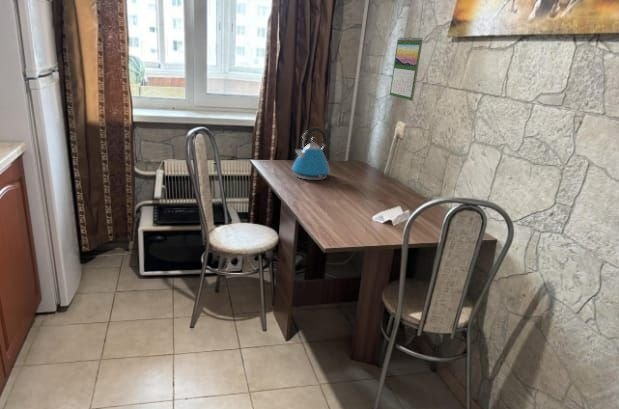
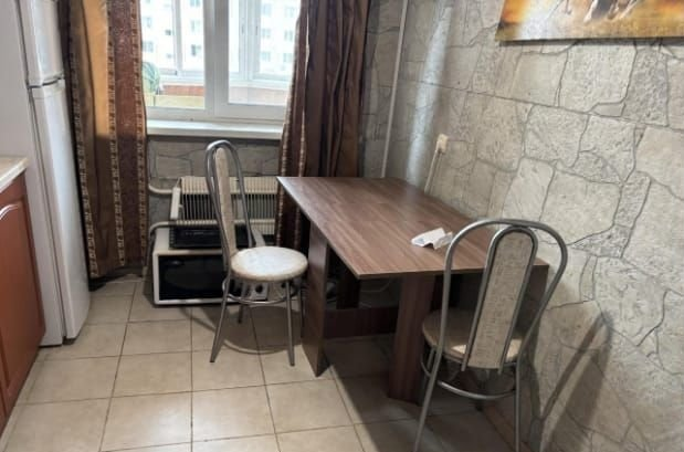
- kettle (313, 151)
- calendar (405, 67)
